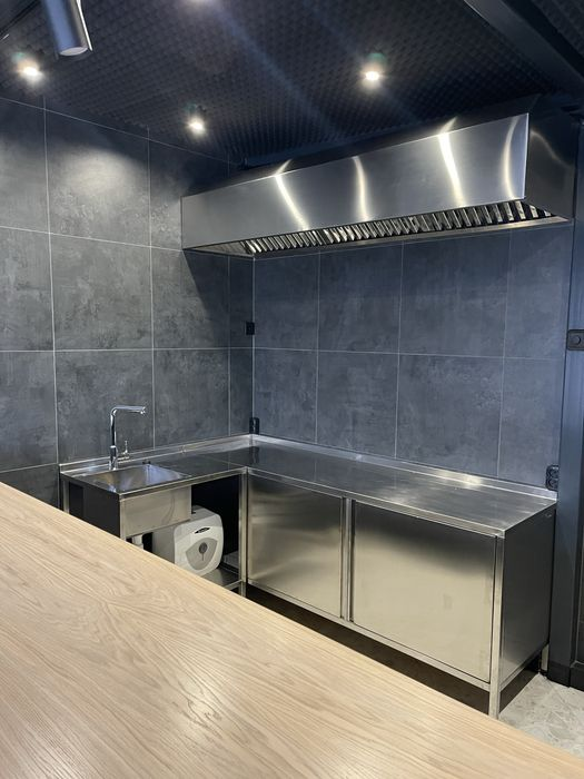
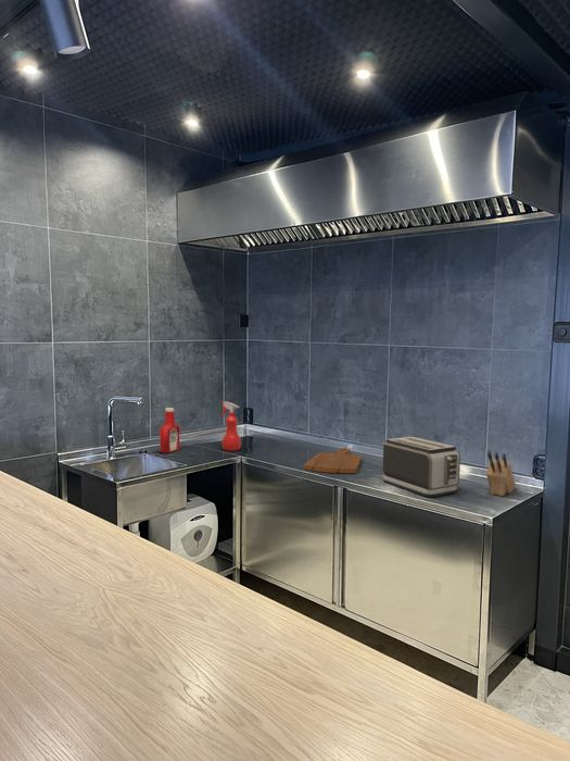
+ soap bottle (169, 429)
+ knife block (501, 470)
+ toaster (421, 464)
+ spray bottle (229, 425)
+ cutting board (335, 461)
